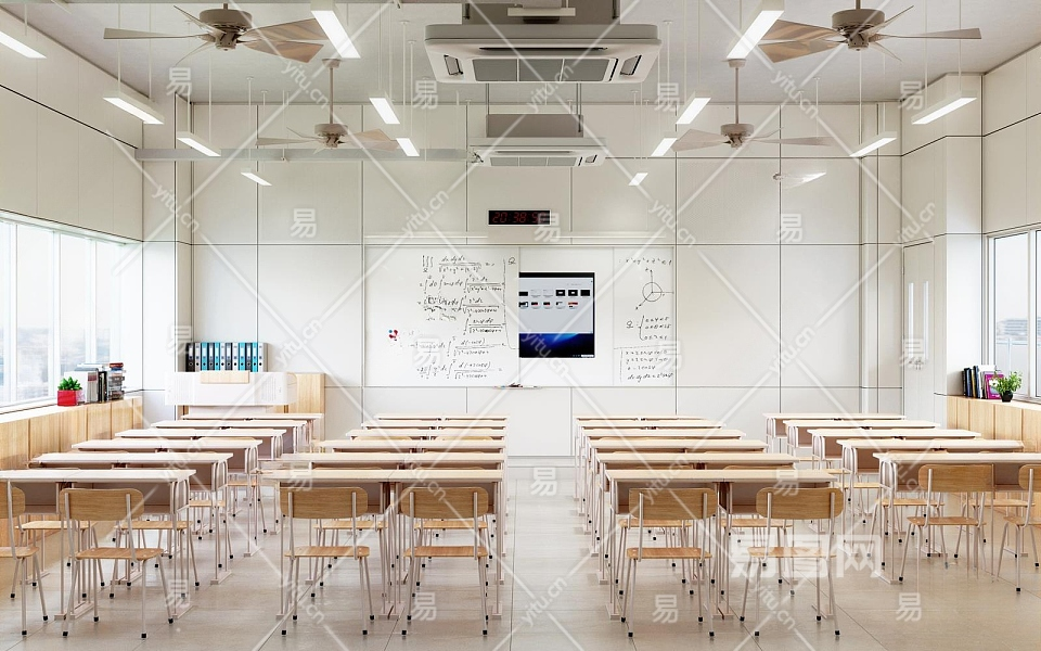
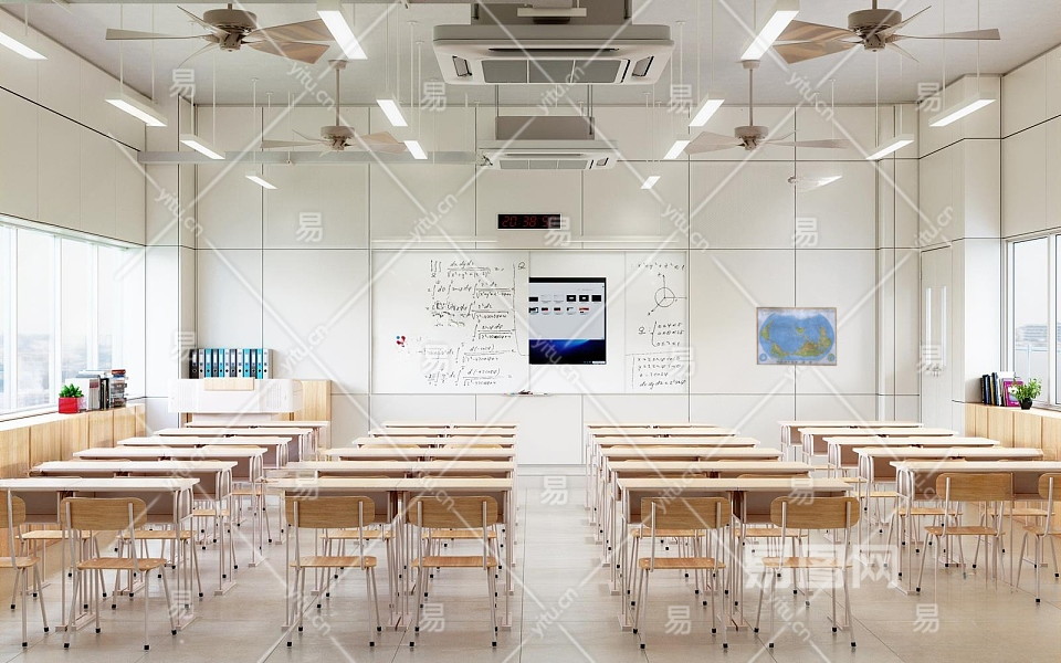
+ world map (796, 336)
